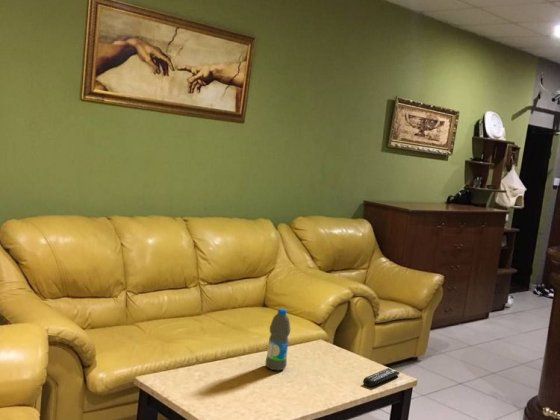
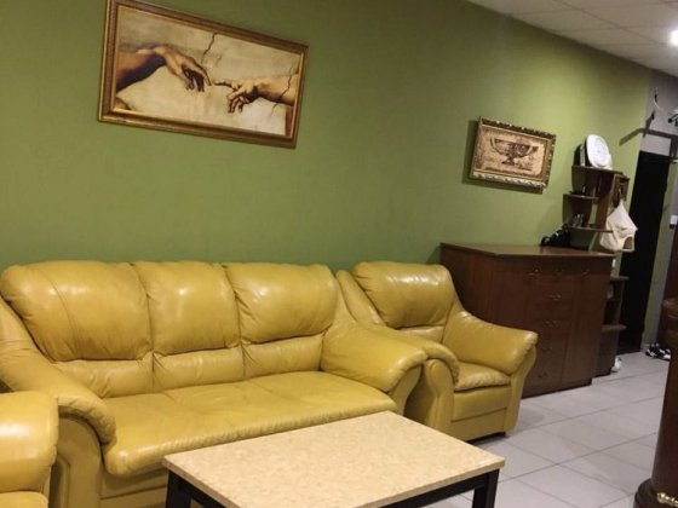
- remote control (381, 377)
- water bottle (278, 338)
